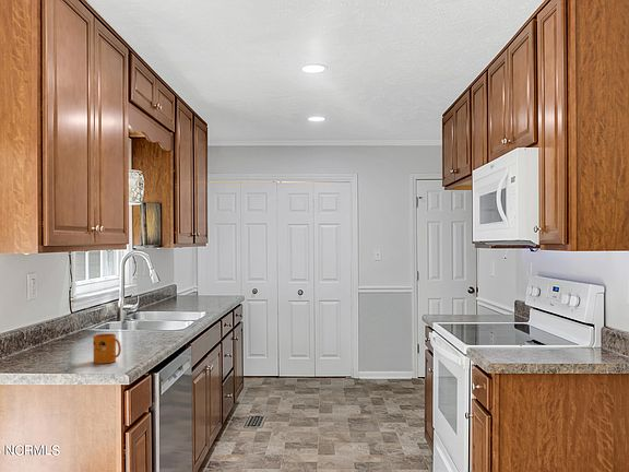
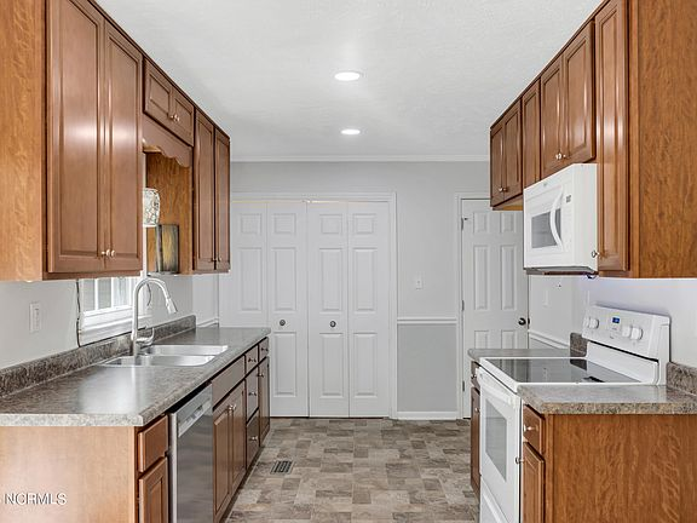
- mug (108, 349)
